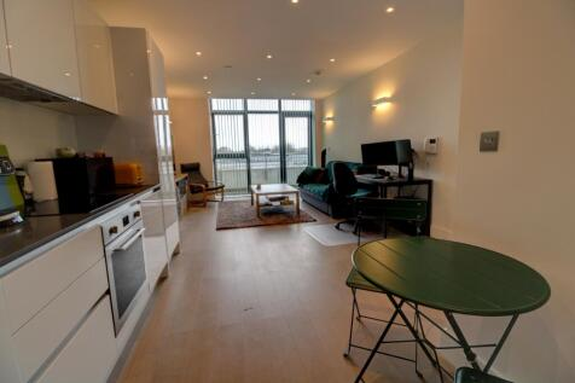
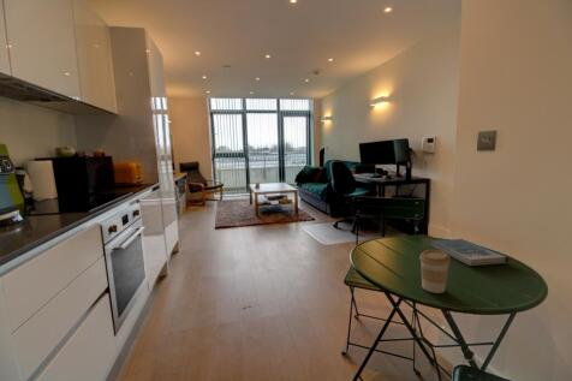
+ coffee cup (434, 270)
+ book (465, 250)
